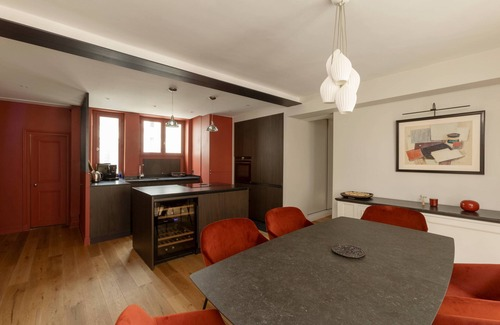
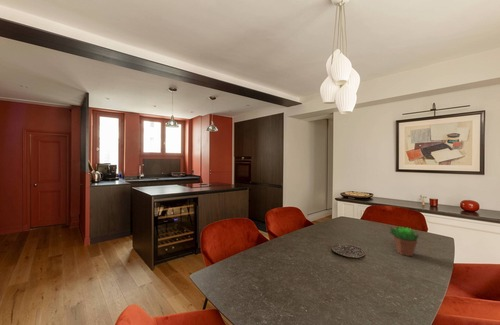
+ succulent plant (403, 239)
